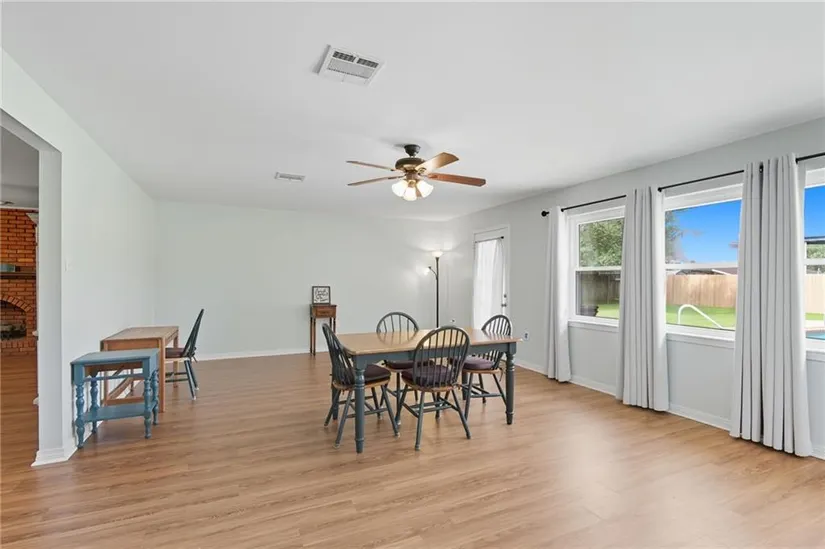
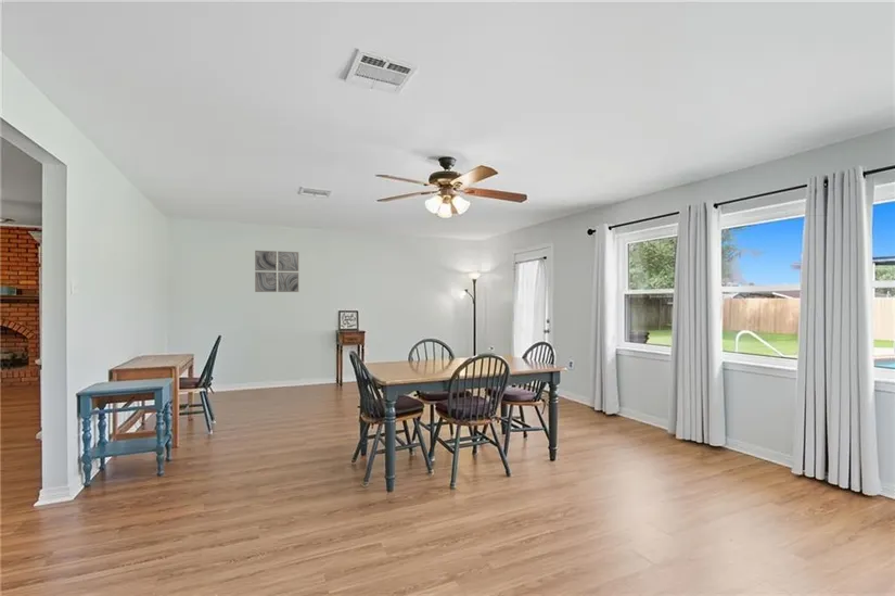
+ wall art (278, 270)
